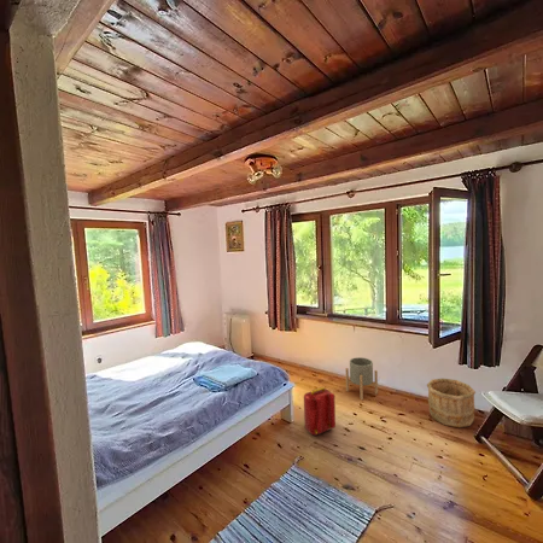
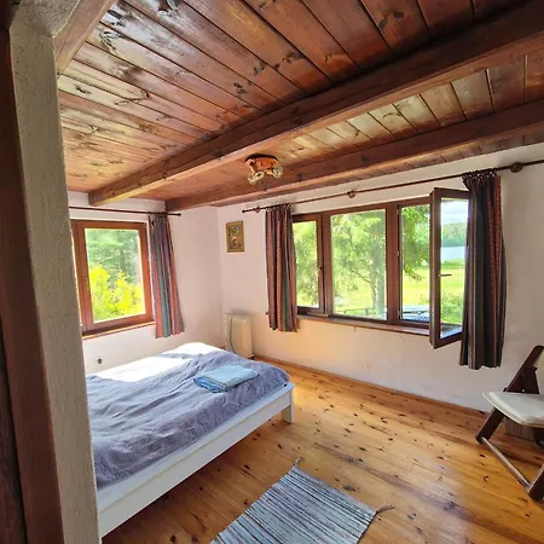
- wooden bucket (450, 401)
- backpack (317, 409)
- planter (361, 376)
